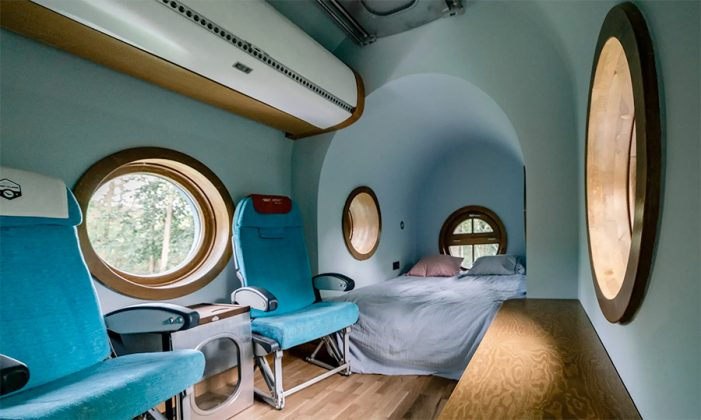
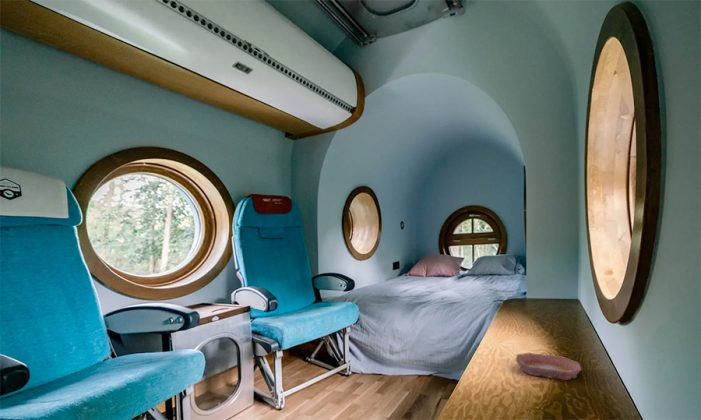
+ bowl (547, 366)
